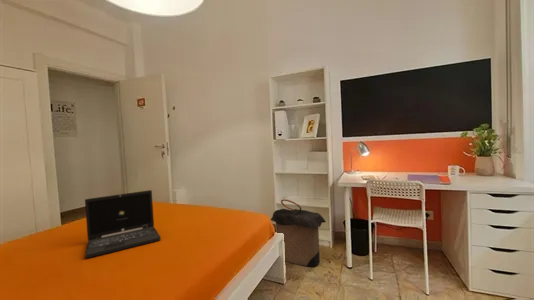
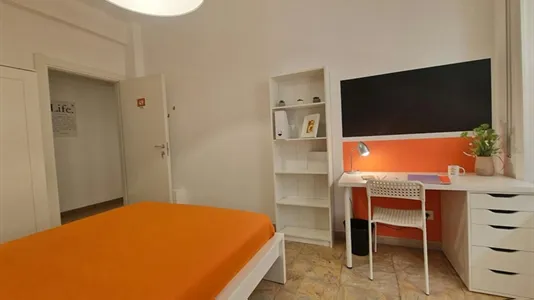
- laundry hamper (298, 228)
- laptop (123, 219)
